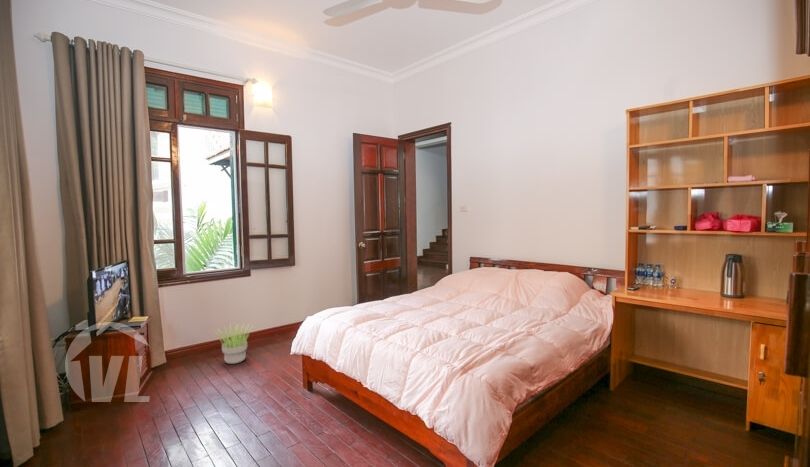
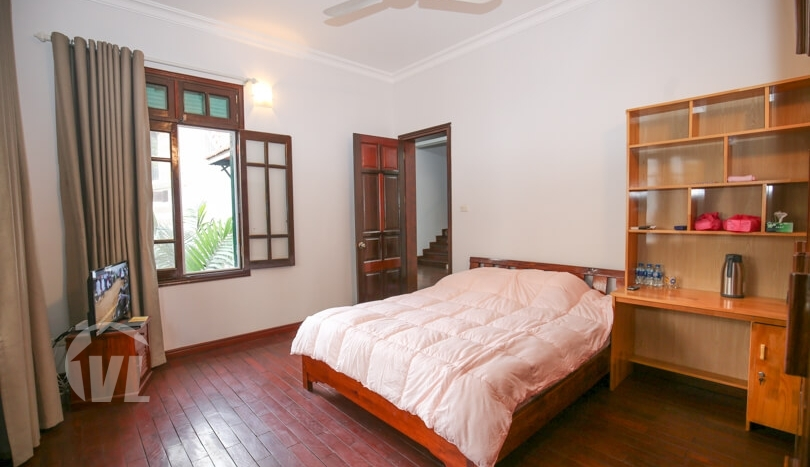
- potted plant (234, 344)
